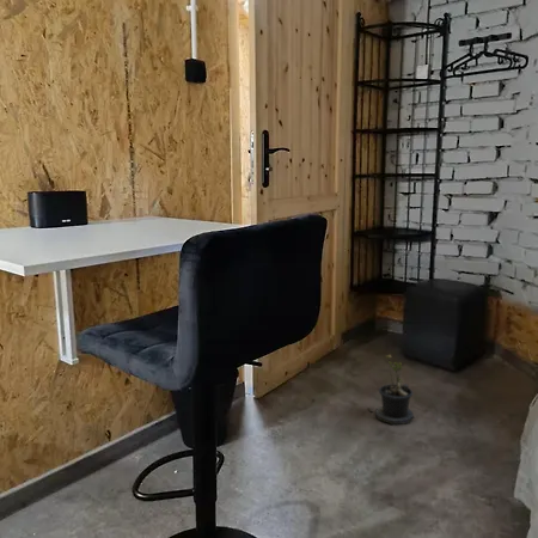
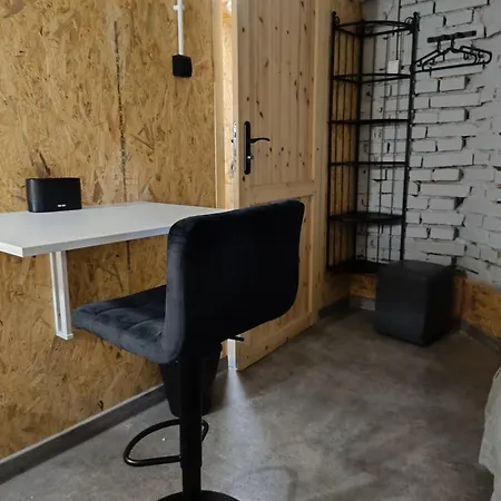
- potted plant (393, 385)
